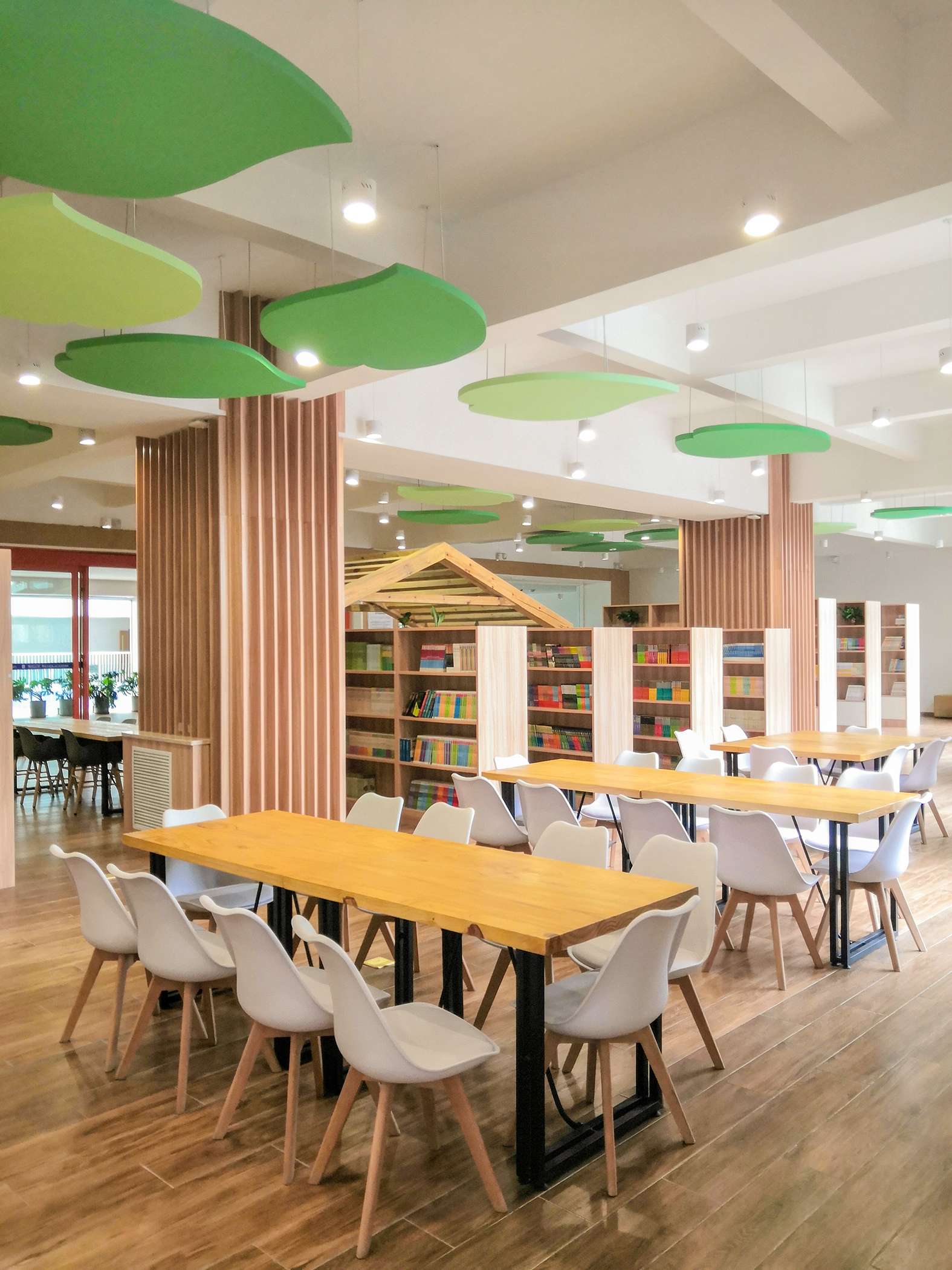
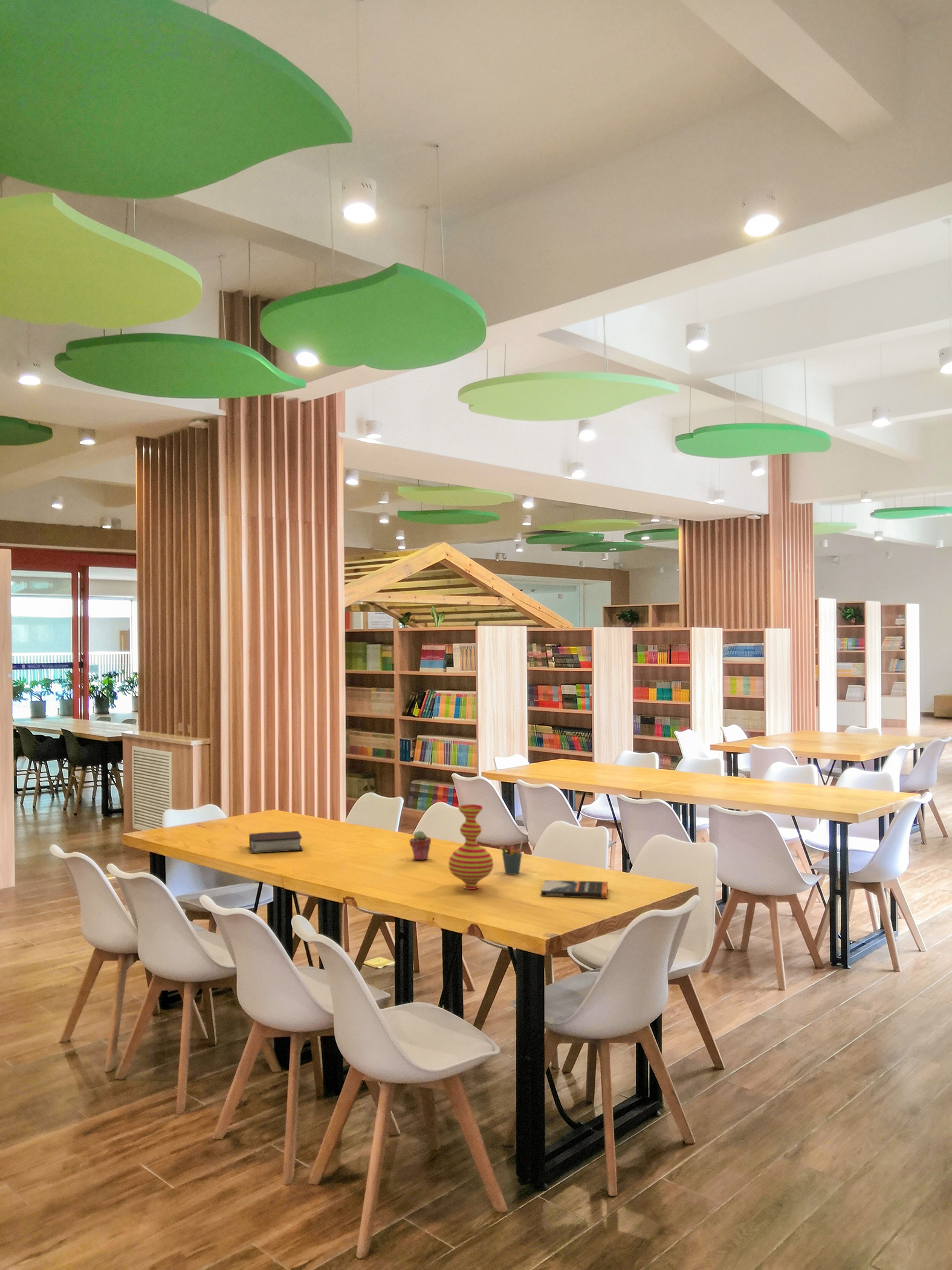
+ potted succulent (420, 844)
+ vase (470, 847)
+ book (575, 889)
+ bible (276, 841)
+ pen holder (512, 858)
